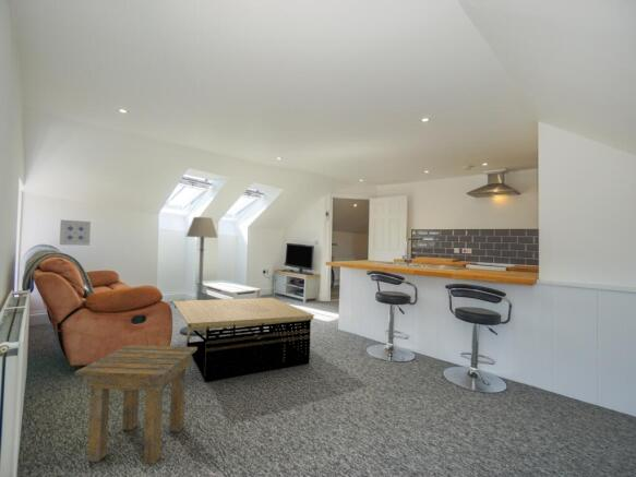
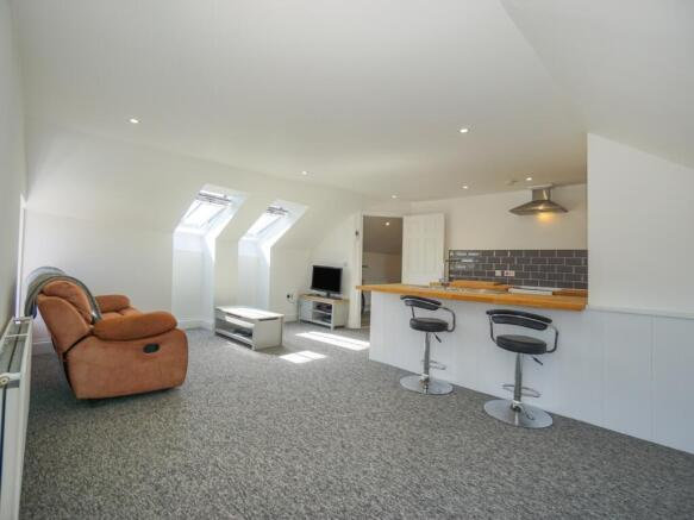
- floor lamp (201, 273)
- wall art (75, 232)
- coffee table (239, 331)
- side table (137, 400)
